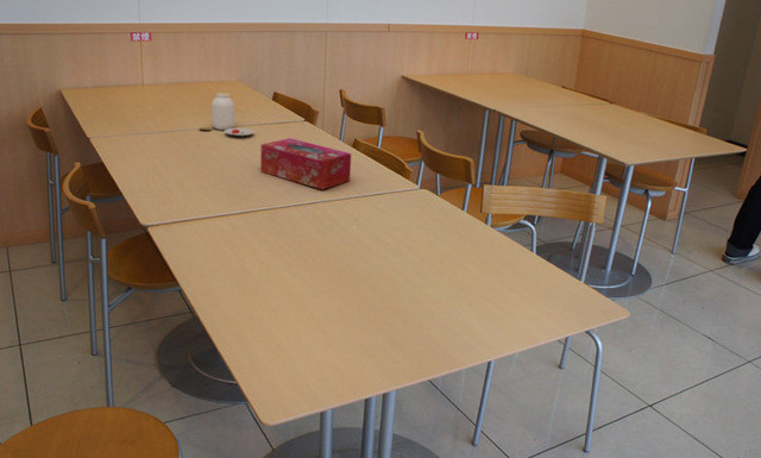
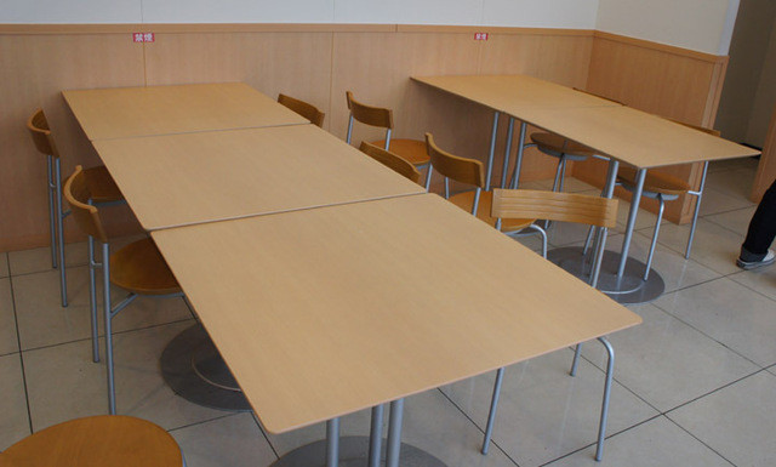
- tissue box (304, 162)
- jar (228, 113)
